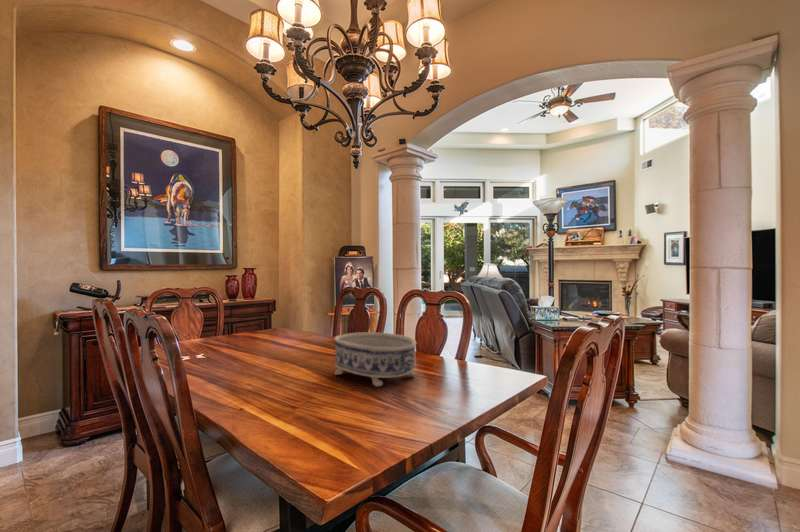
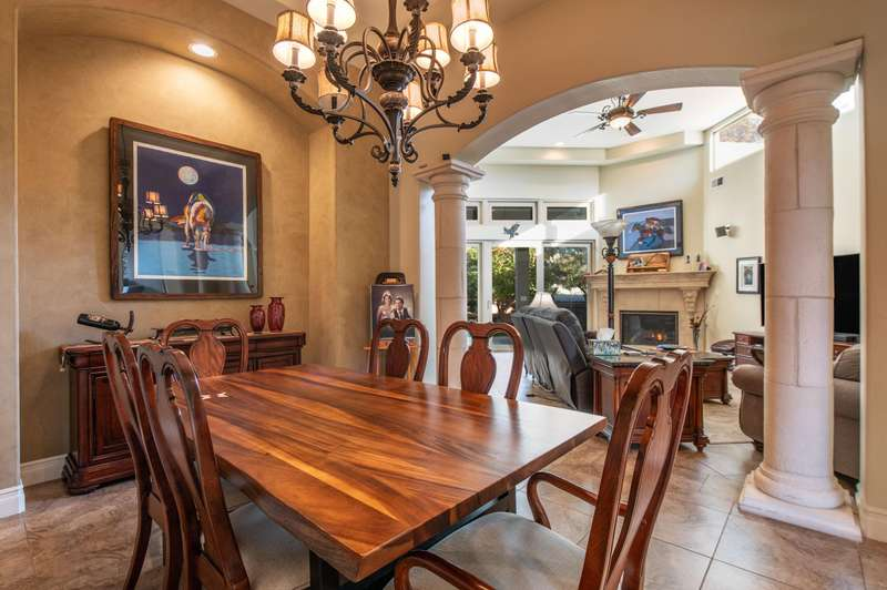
- decorative bowl (374, 356)
